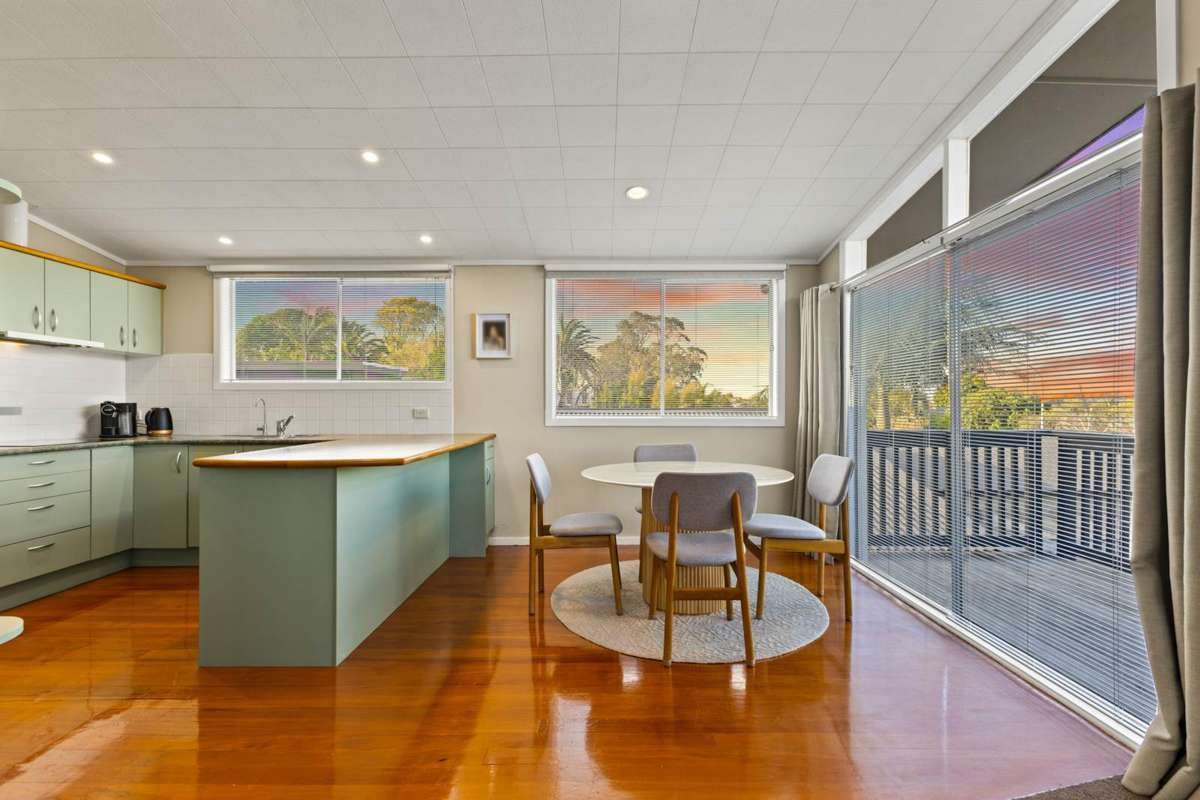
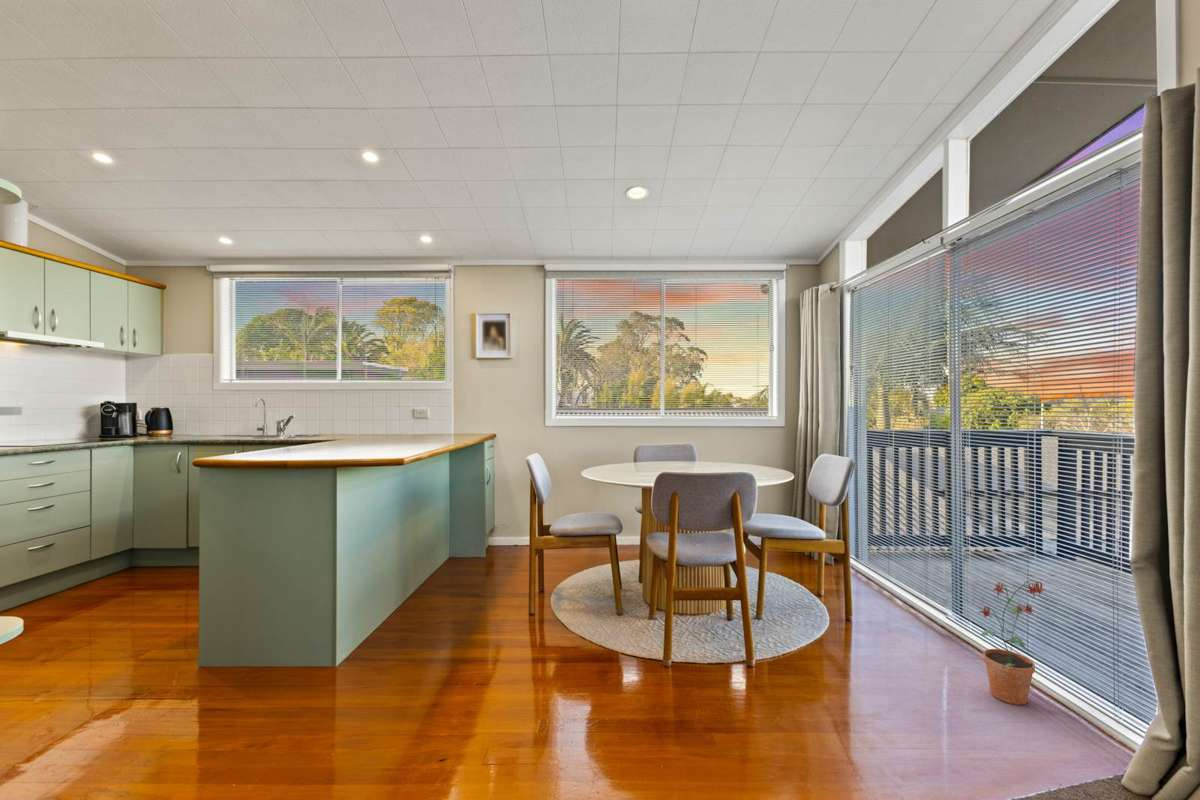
+ potted plant (1007, 633)
